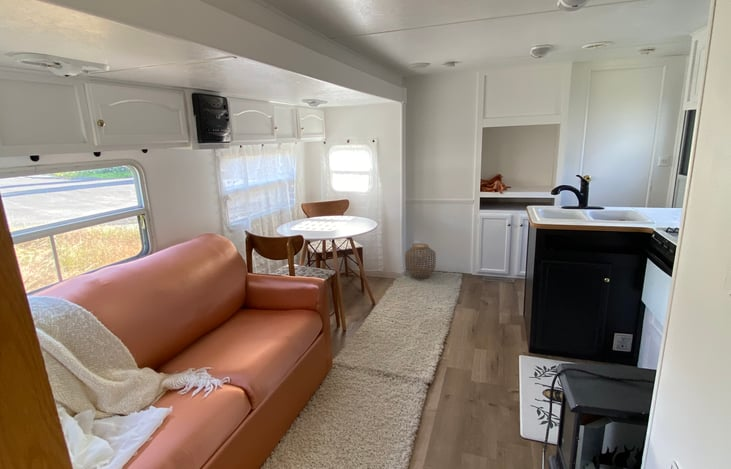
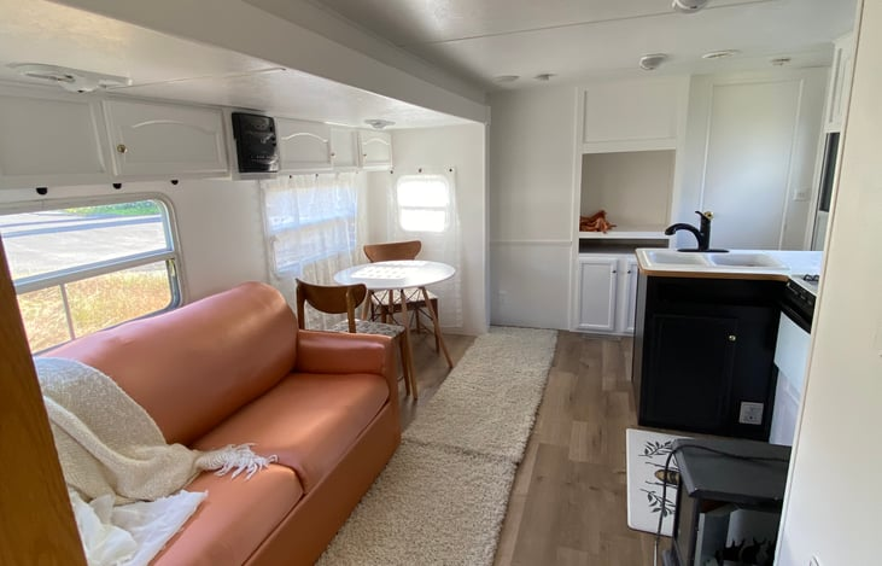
- woven basket (420, 260)
